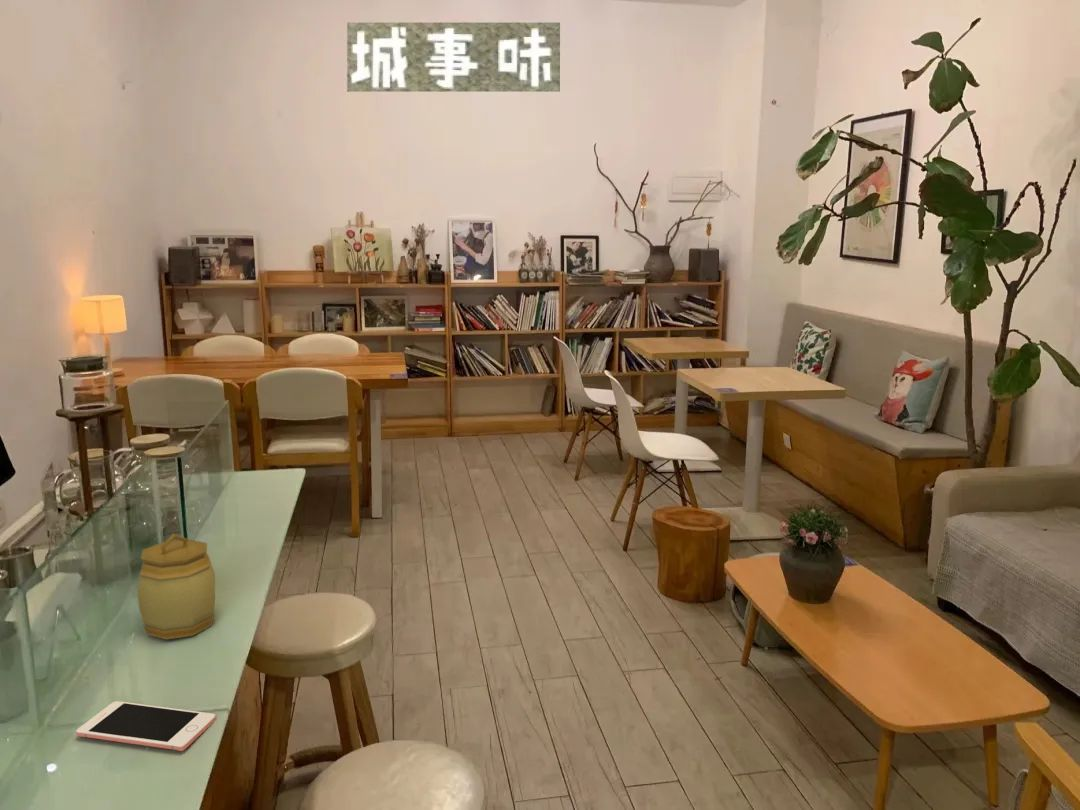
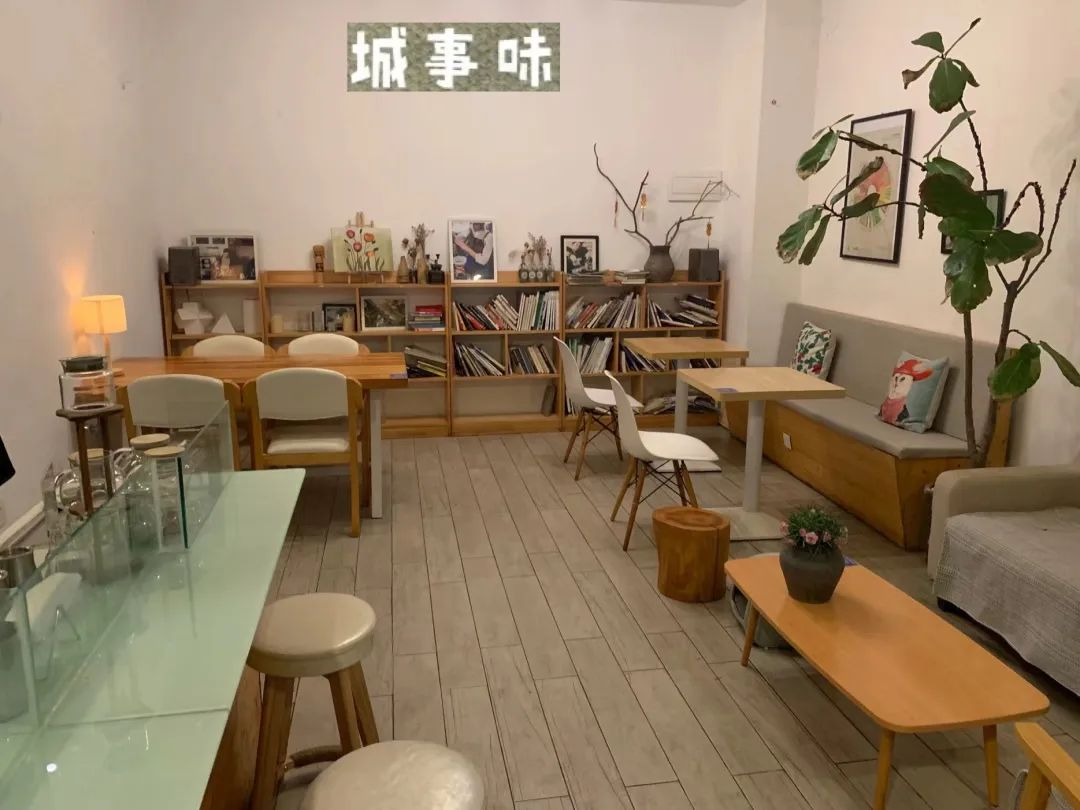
- jar (177, 579)
- cell phone (147, 725)
